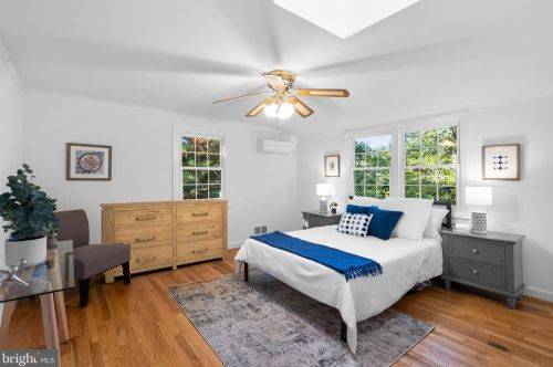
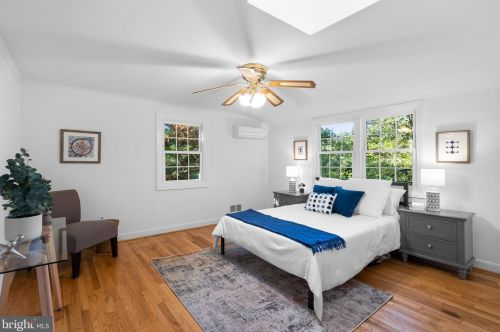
- dresser (169, 233)
